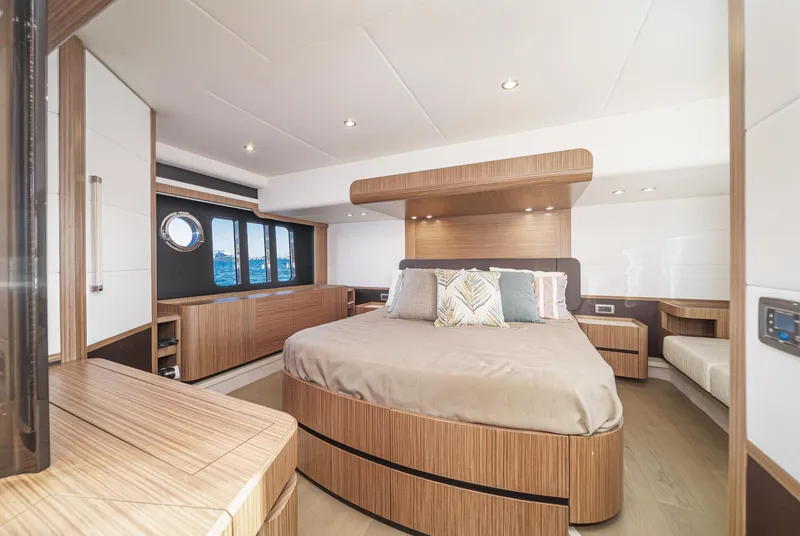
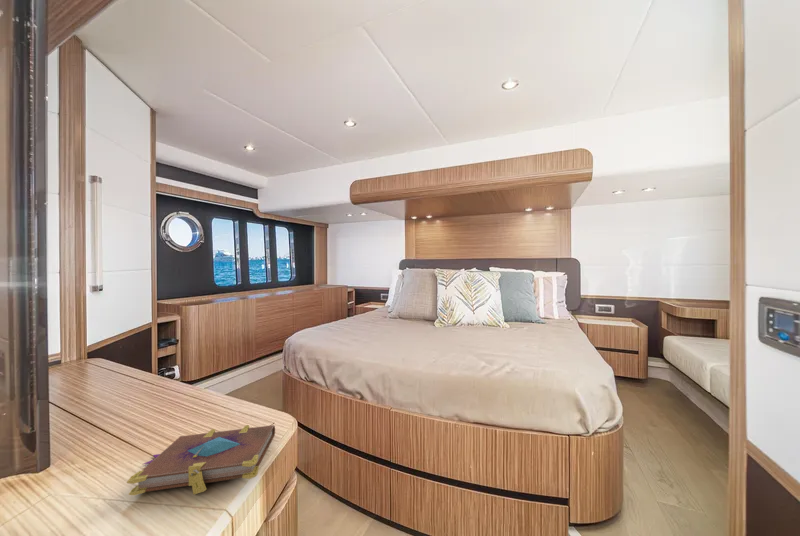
+ book (201, 455)
